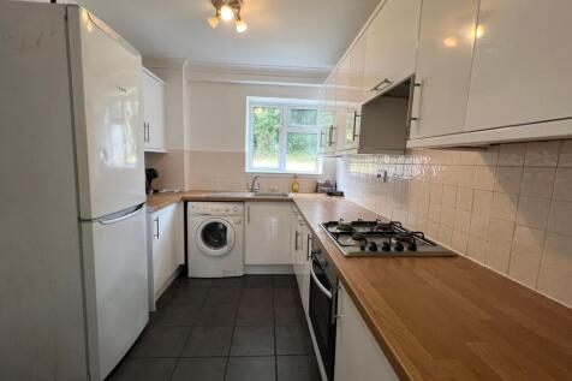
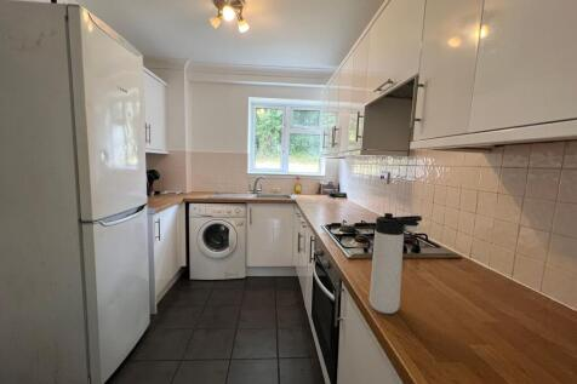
+ thermos bottle (394, 262)
